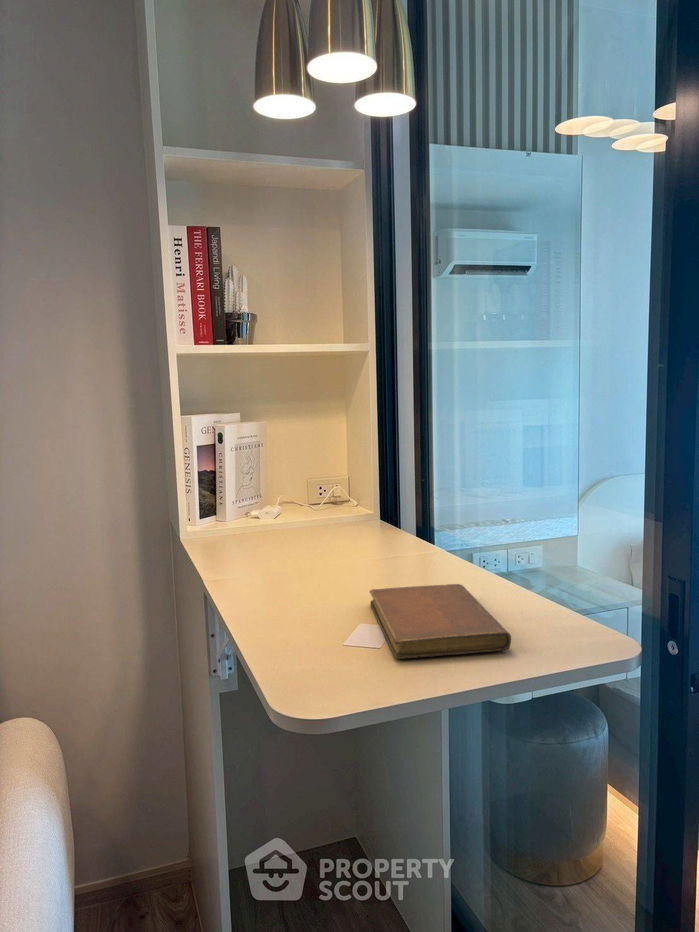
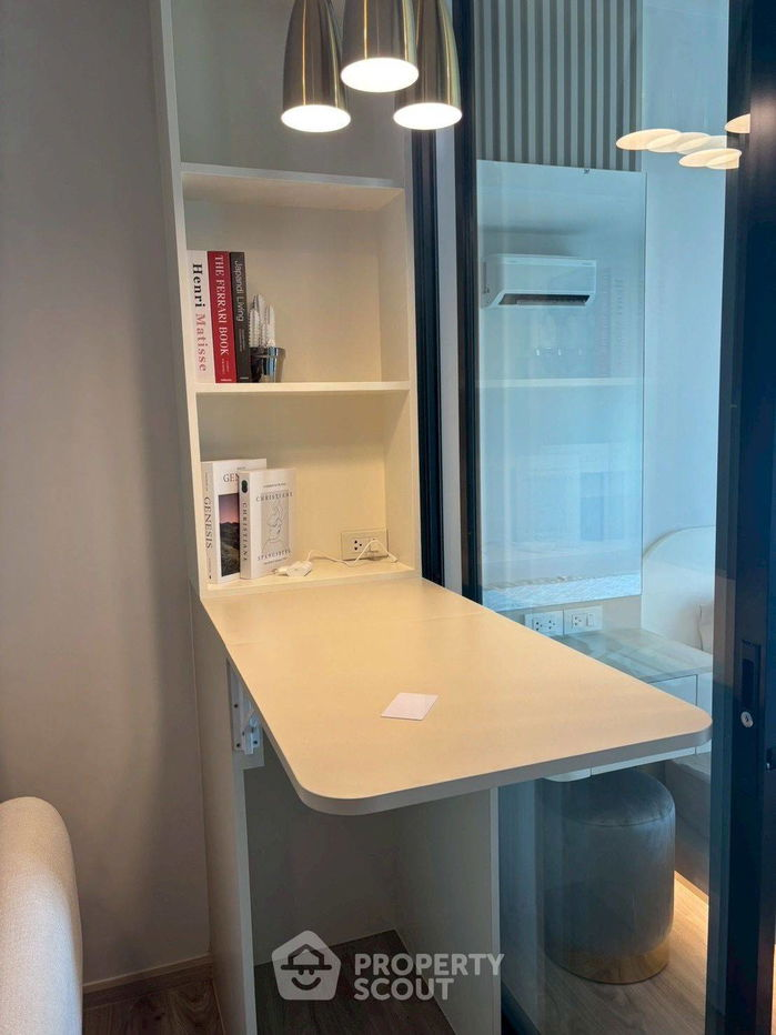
- notebook (433, 616)
